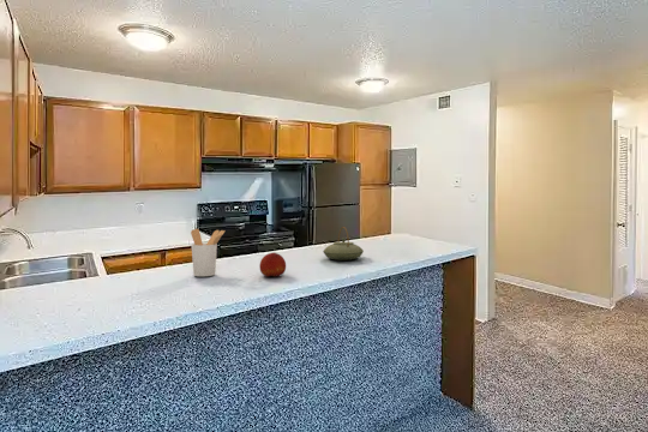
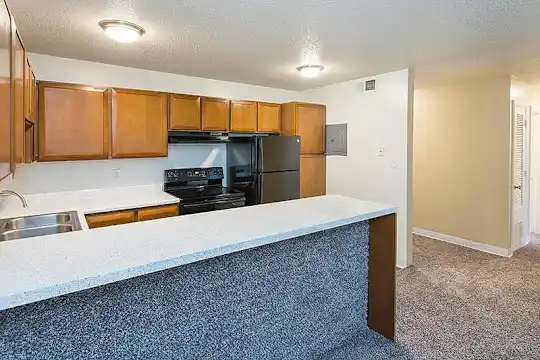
- utensil holder (209, 251)
- fruit (272, 264)
- teapot (342, 242)
